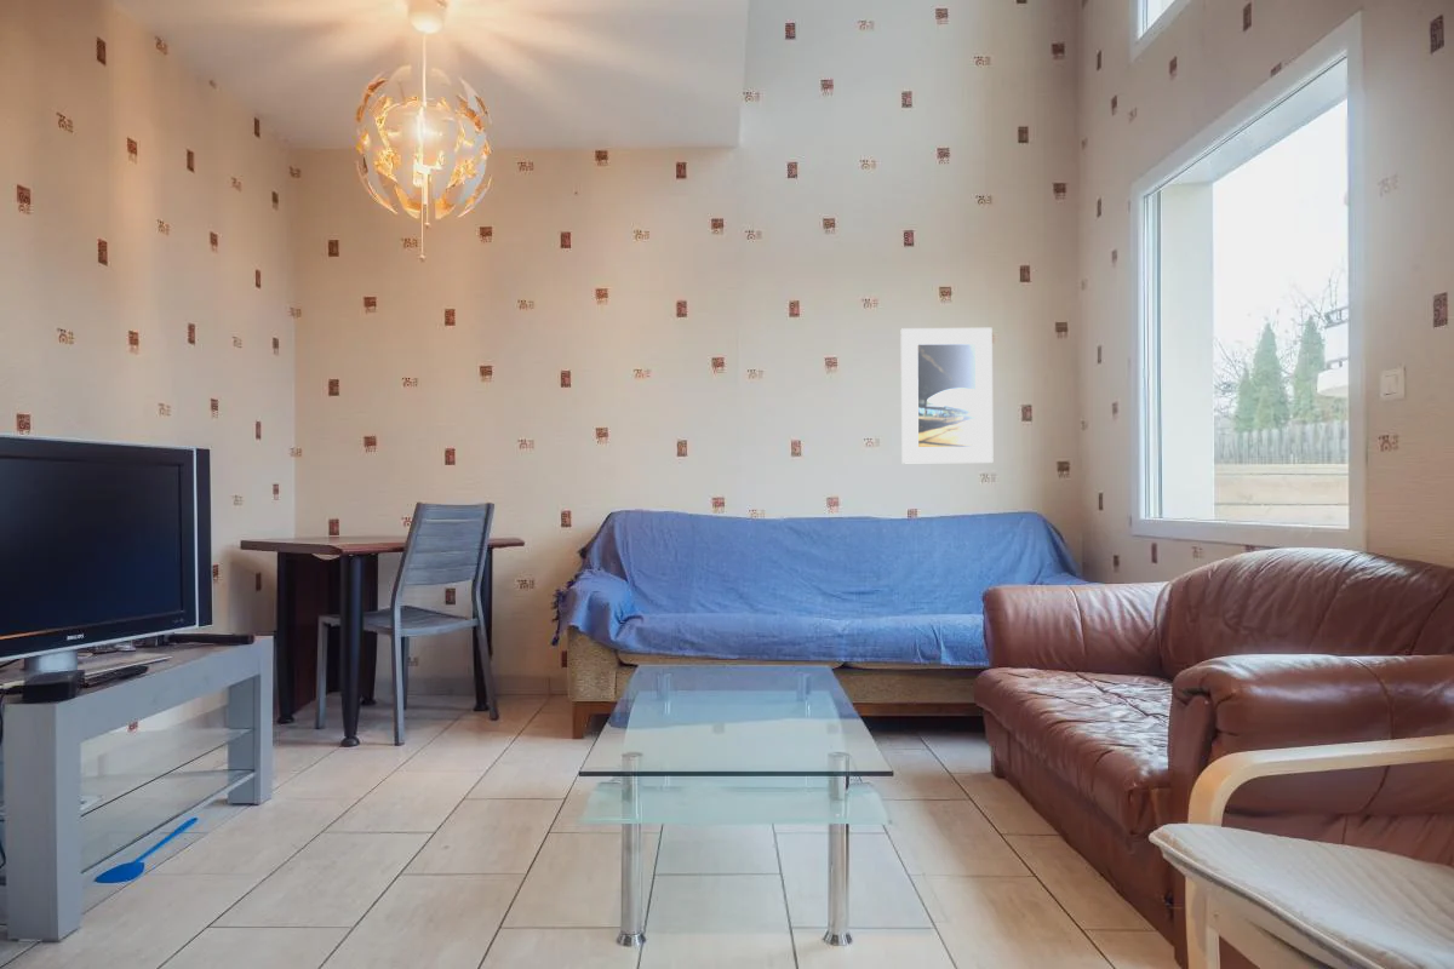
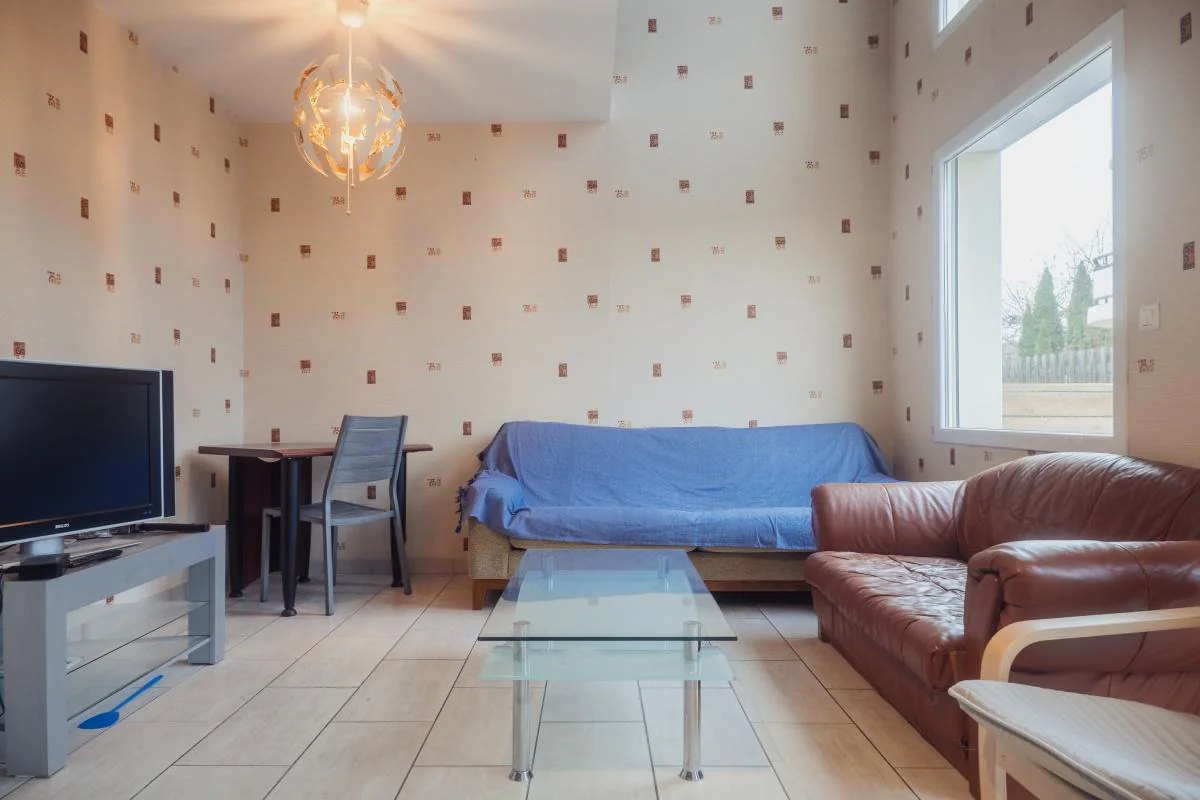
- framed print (946, 395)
